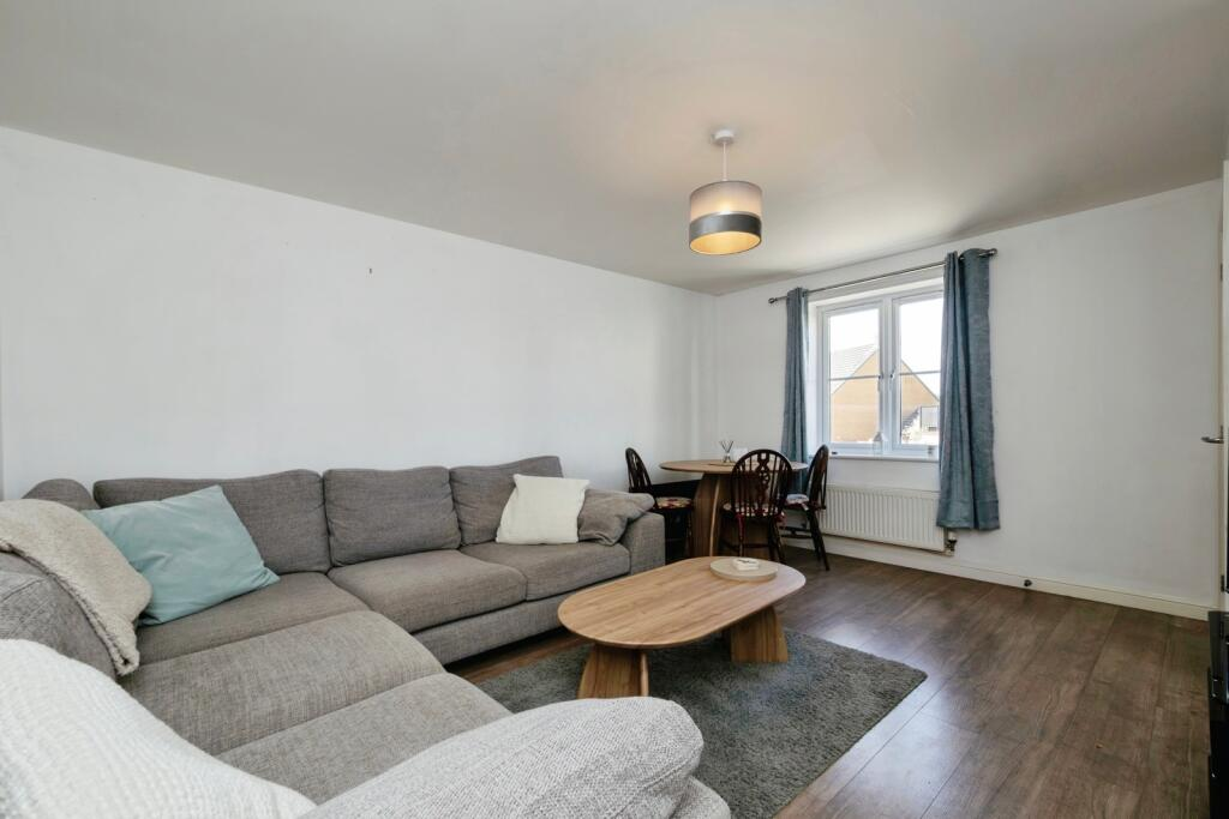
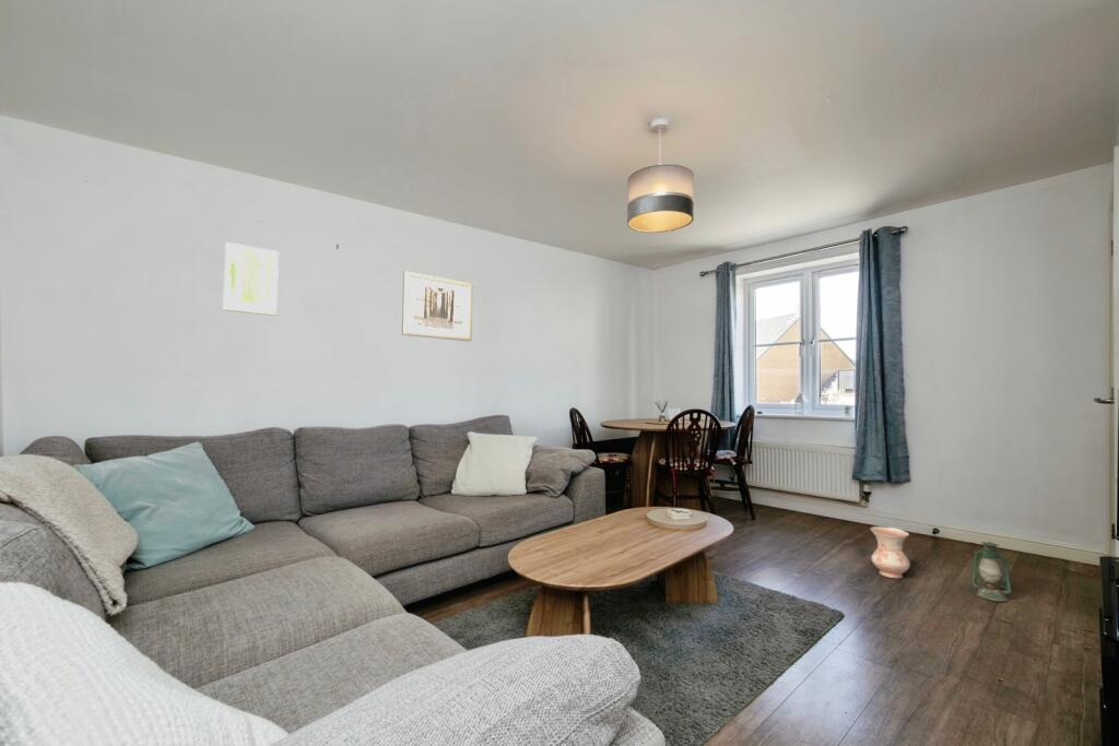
+ wall art (251, 280)
+ lantern (990, 567)
+ wall art (438, 307)
+ ceramic jug (891, 552)
